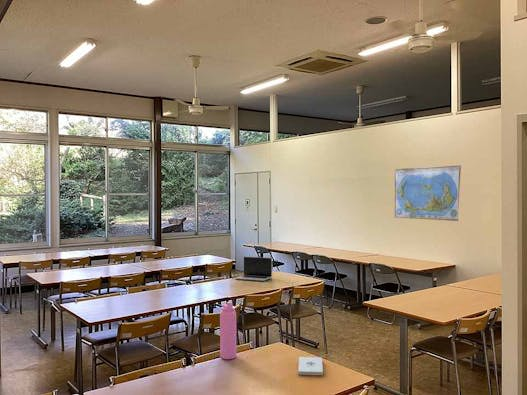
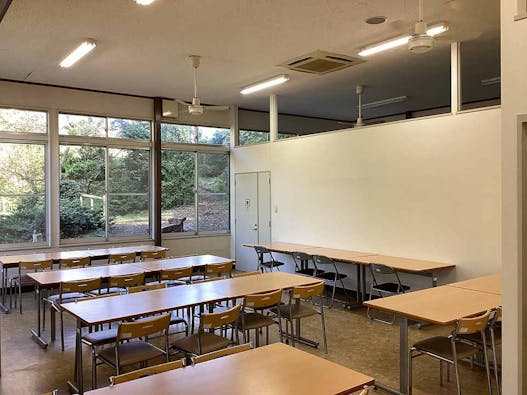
- laptop (253, 268)
- notepad (310, 365)
- world map (425, 193)
- water bottle (228, 329)
